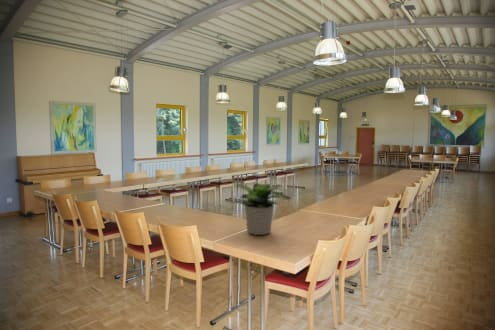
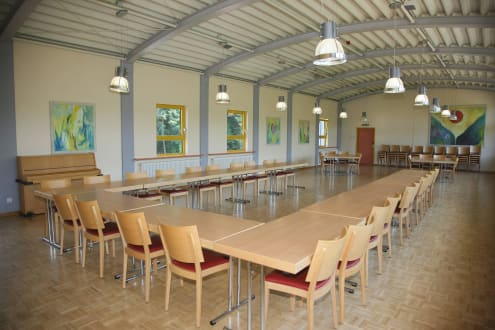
- potted plant (261, 210)
